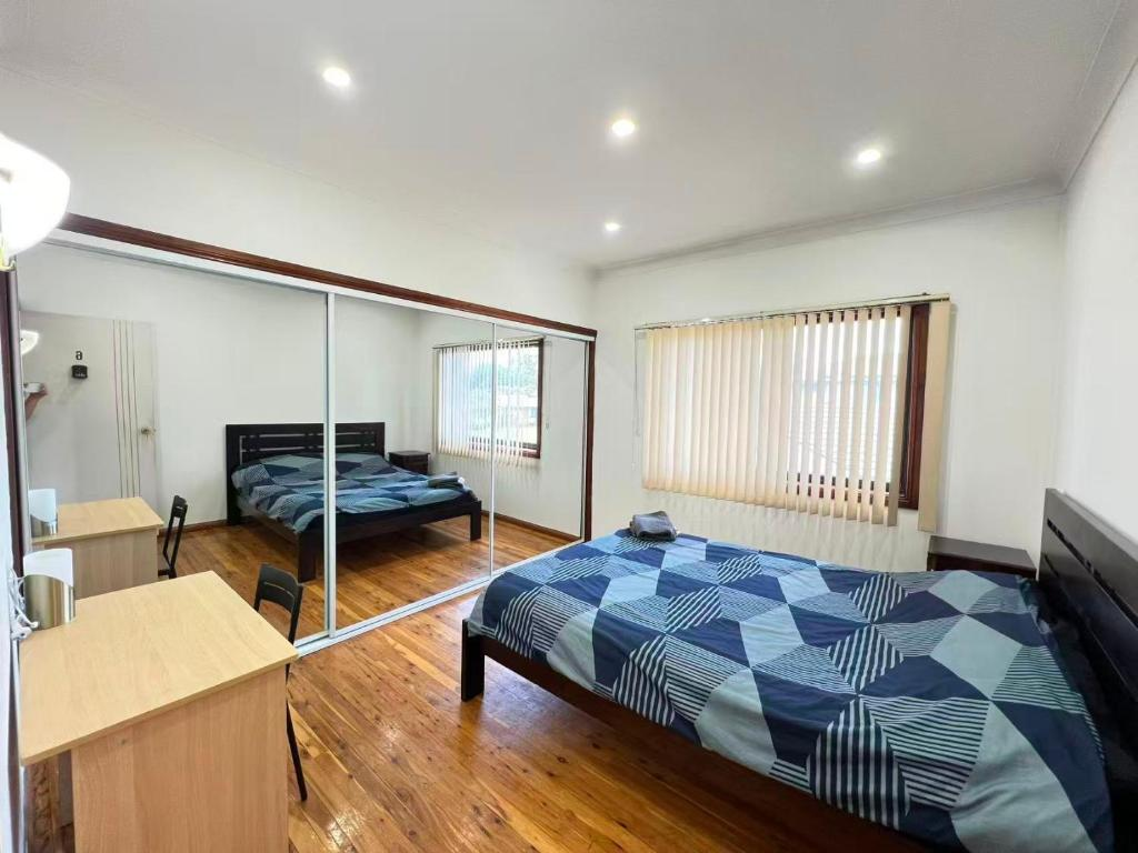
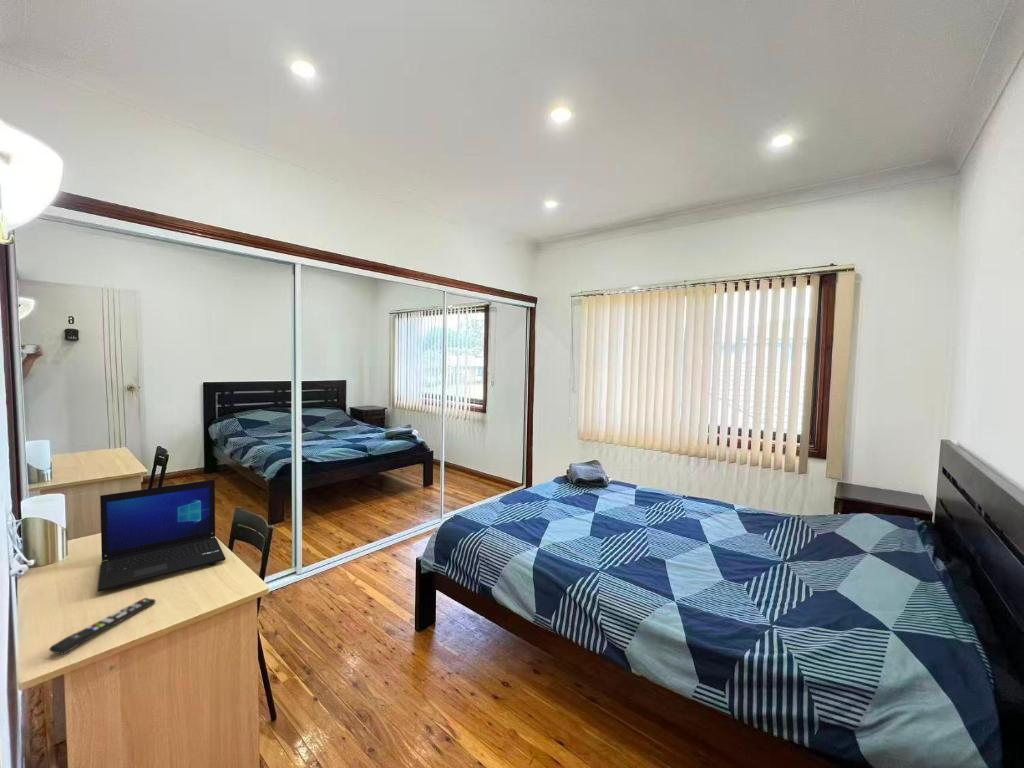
+ laptop (163, 528)
+ remote control (107, 623)
